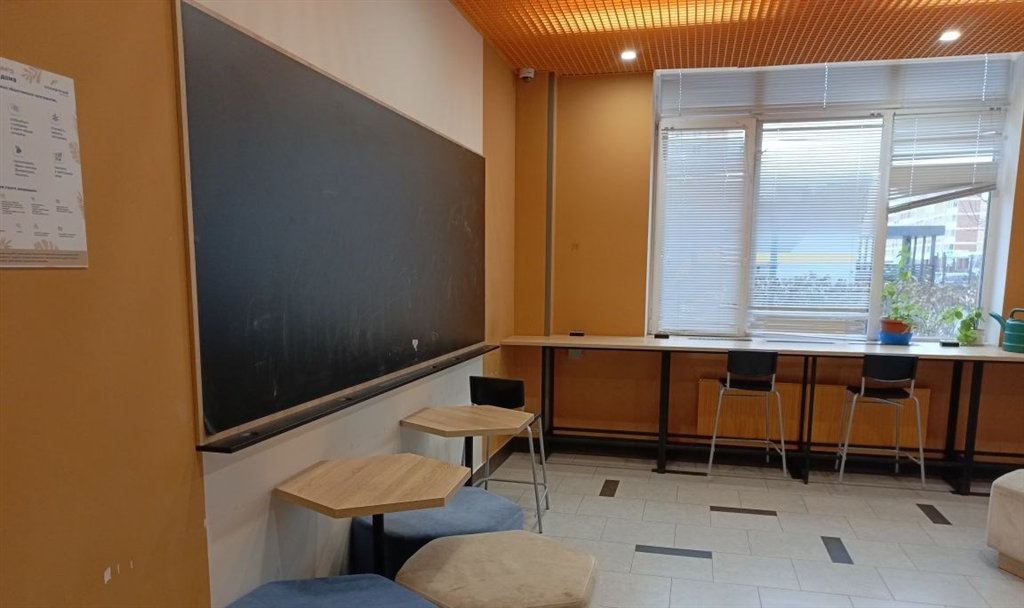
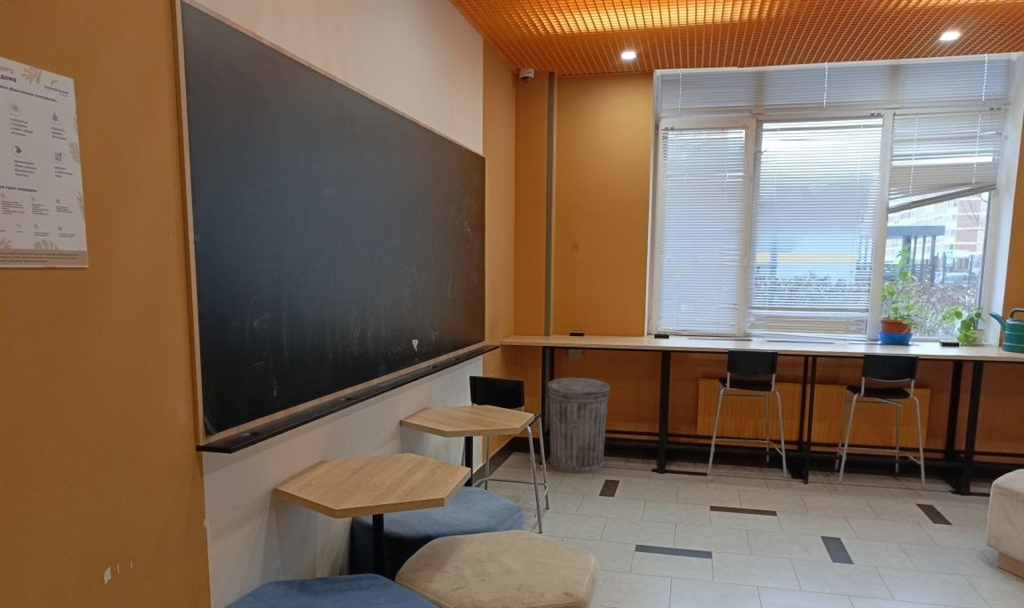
+ trash can (577, 423)
